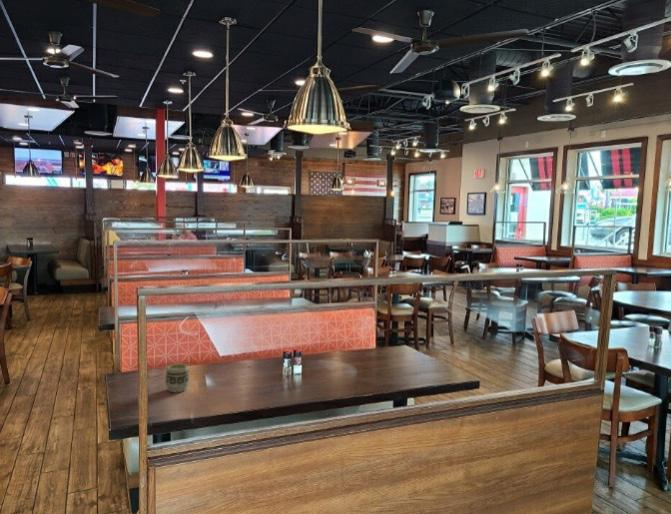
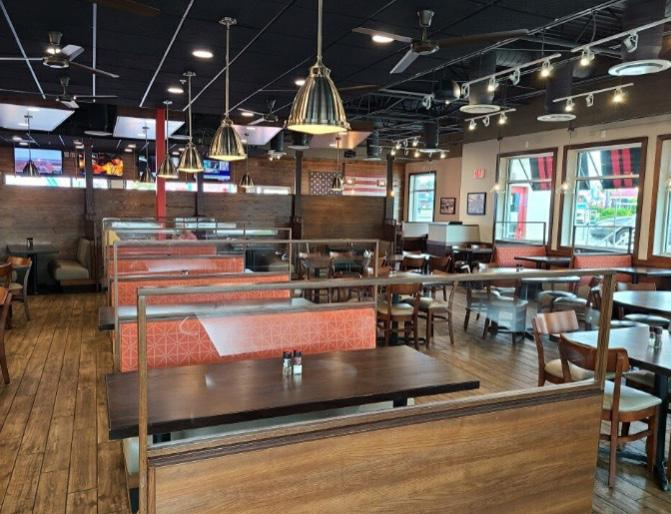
- cup (177, 378)
